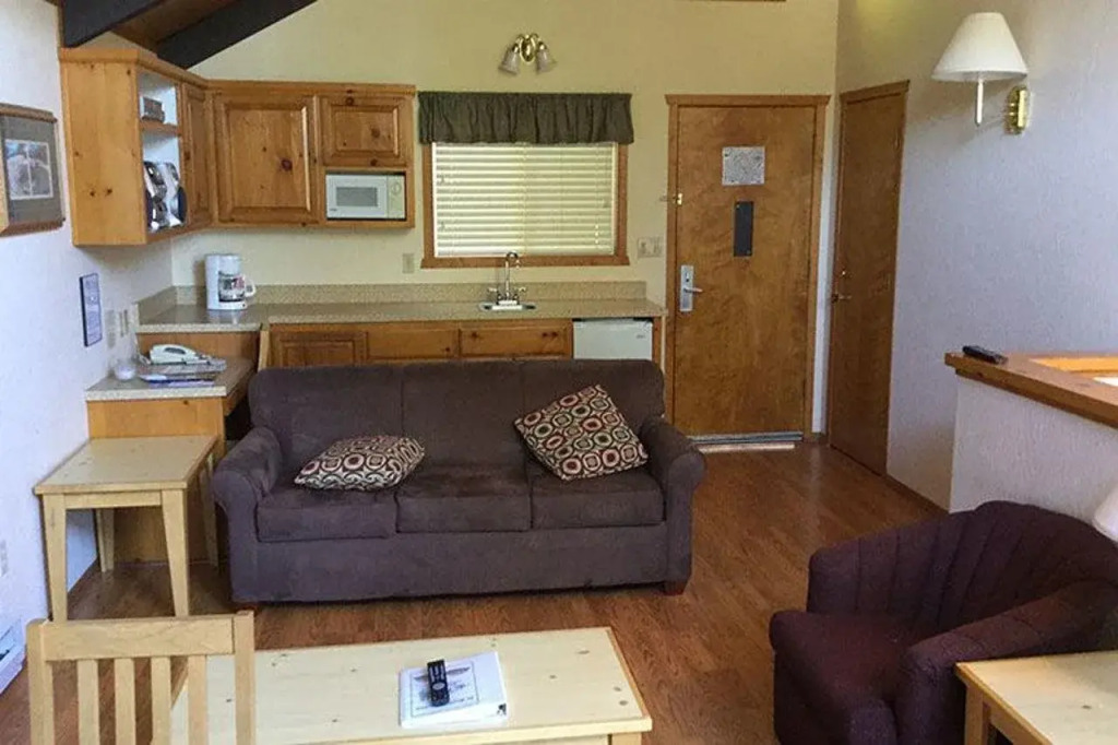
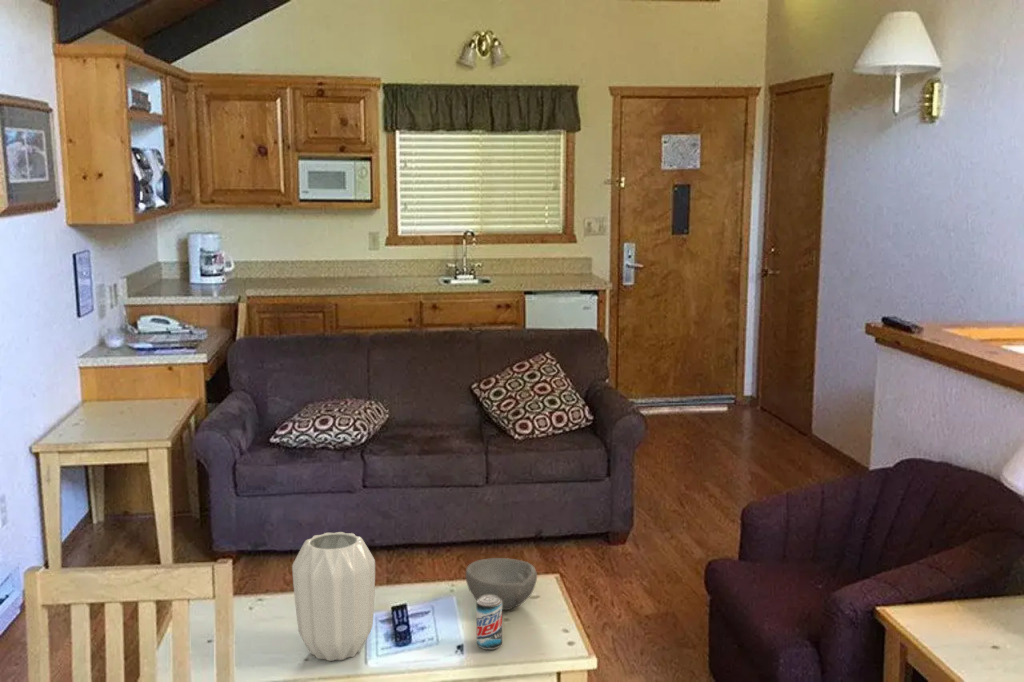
+ beer can (489, 622)
+ bowl (501, 586)
+ vase (334, 595)
